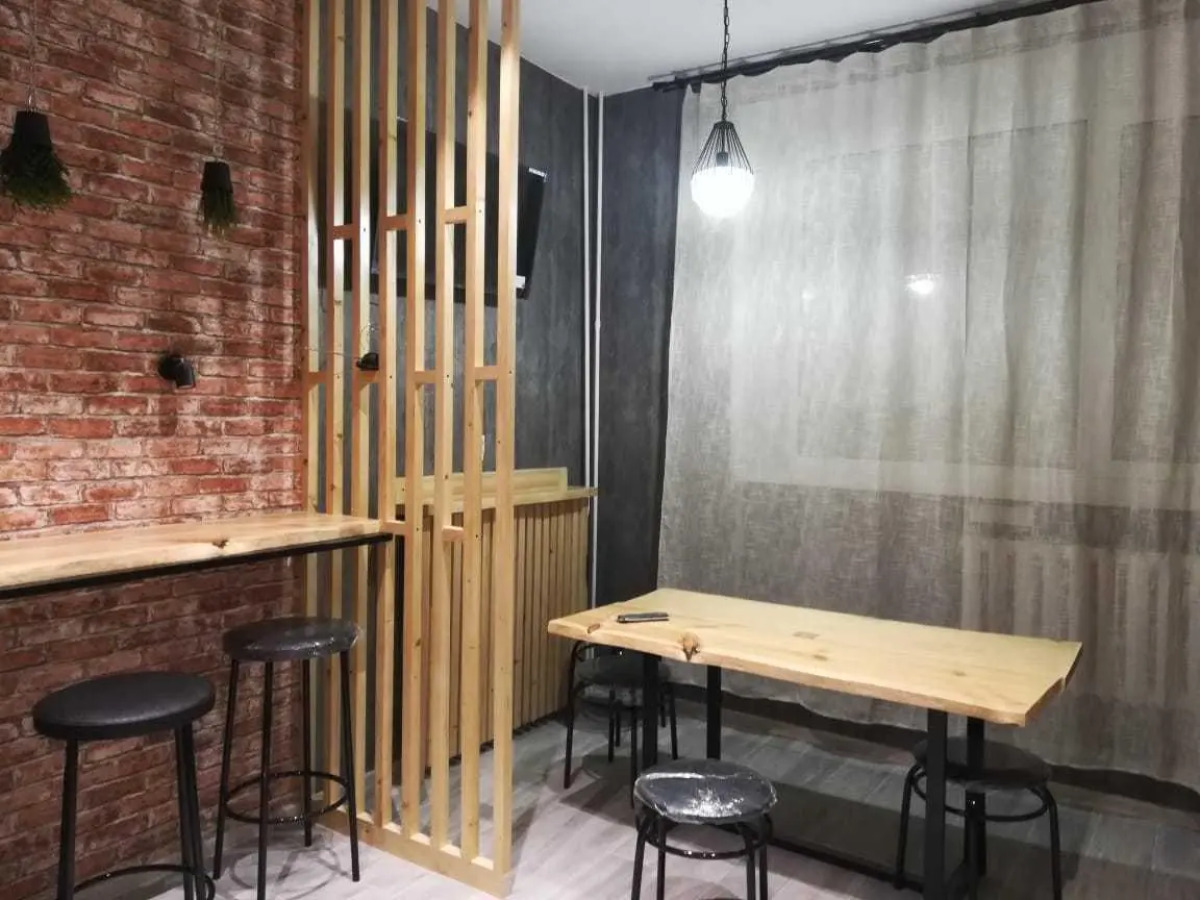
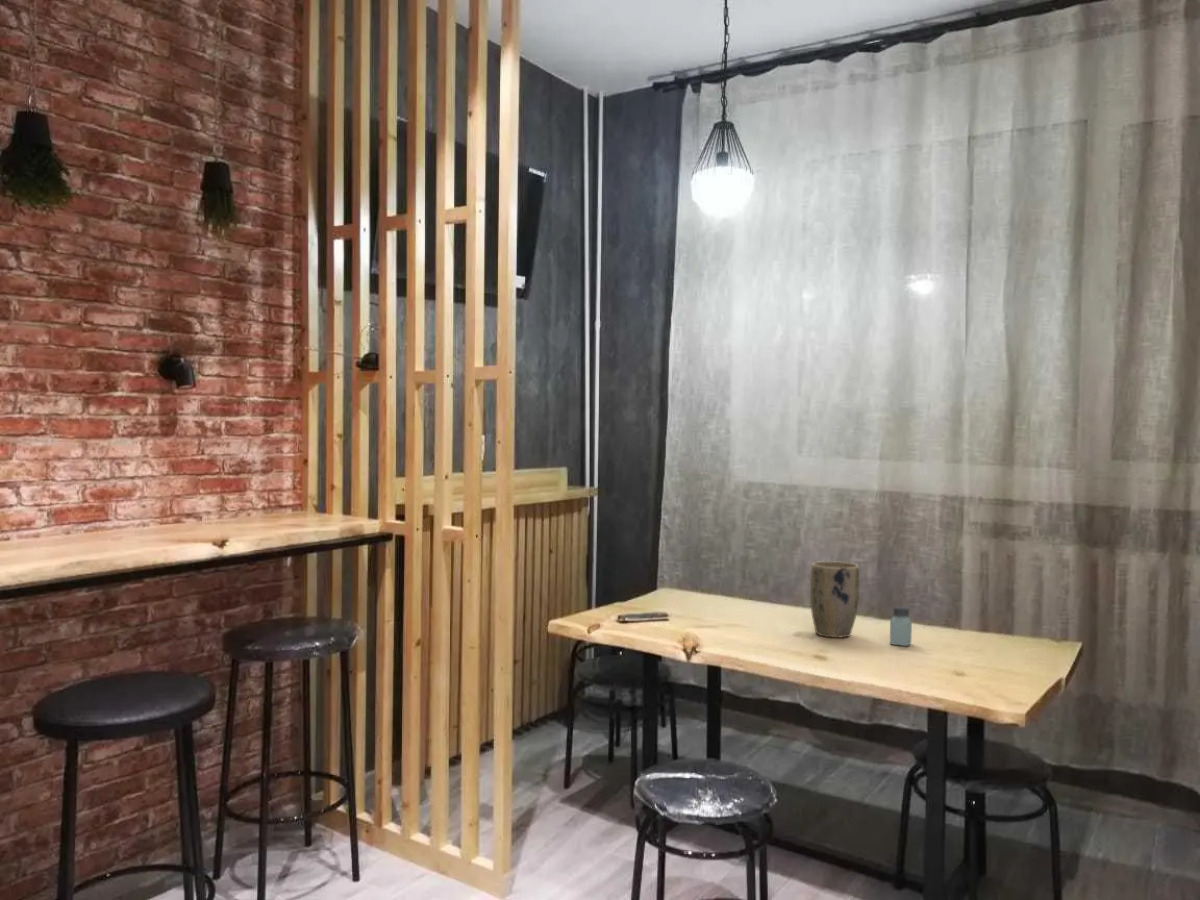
+ saltshaker (900, 625)
+ plant pot (834, 599)
